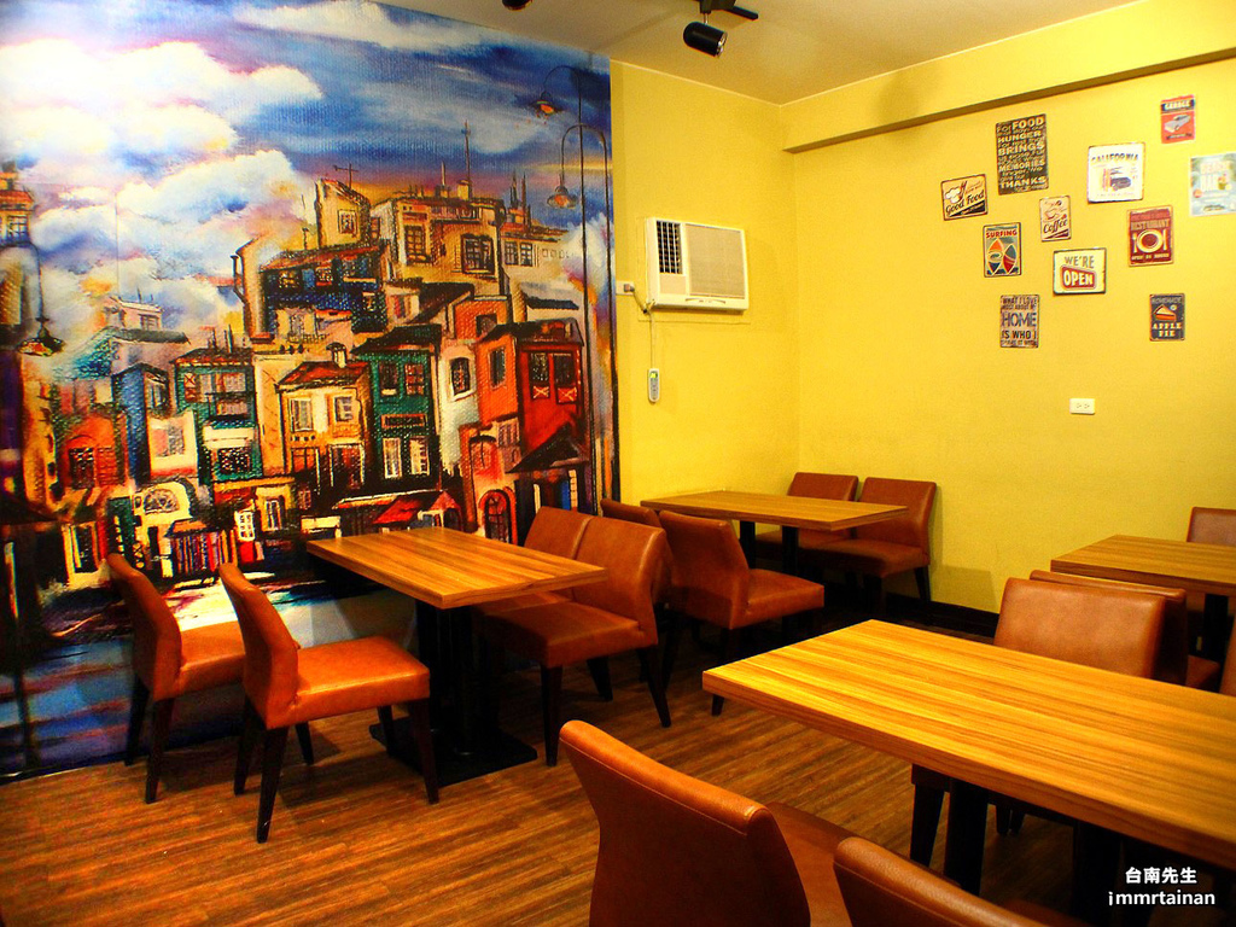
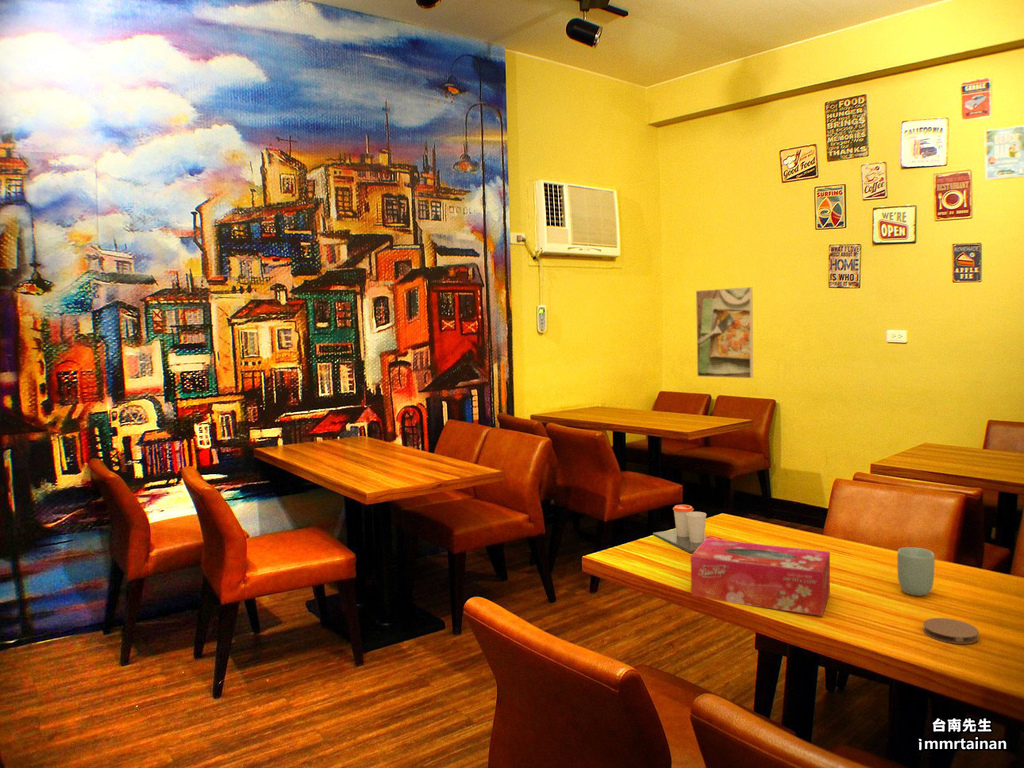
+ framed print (723, 333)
+ coaster (950, 630)
+ tissue box (760, 574)
+ cup (692, 525)
+ cup (915, 572)
